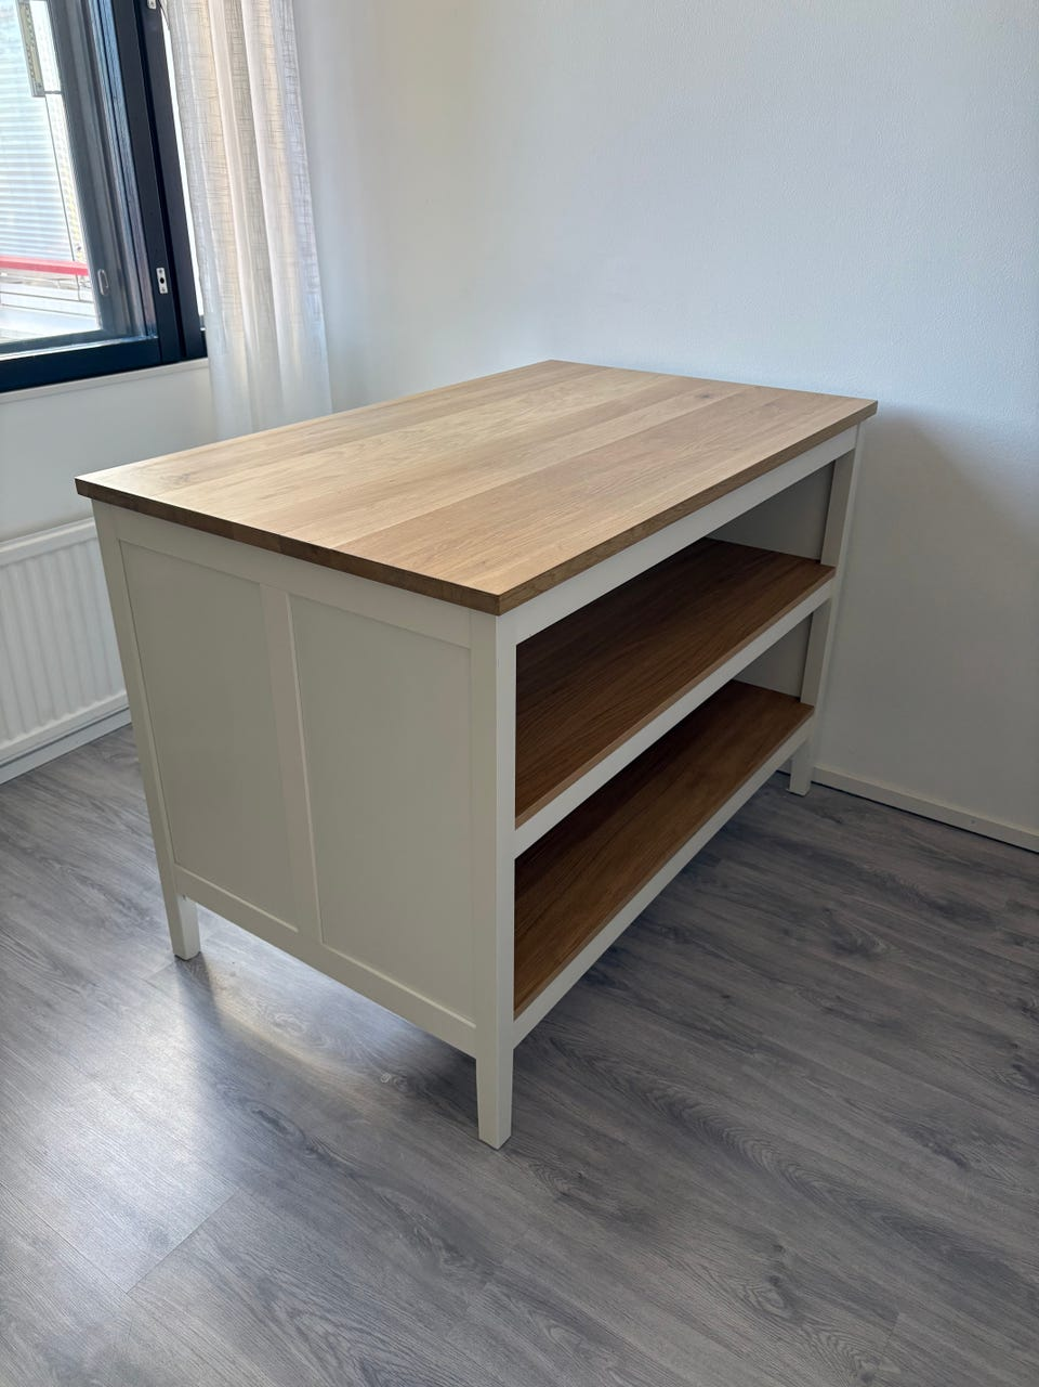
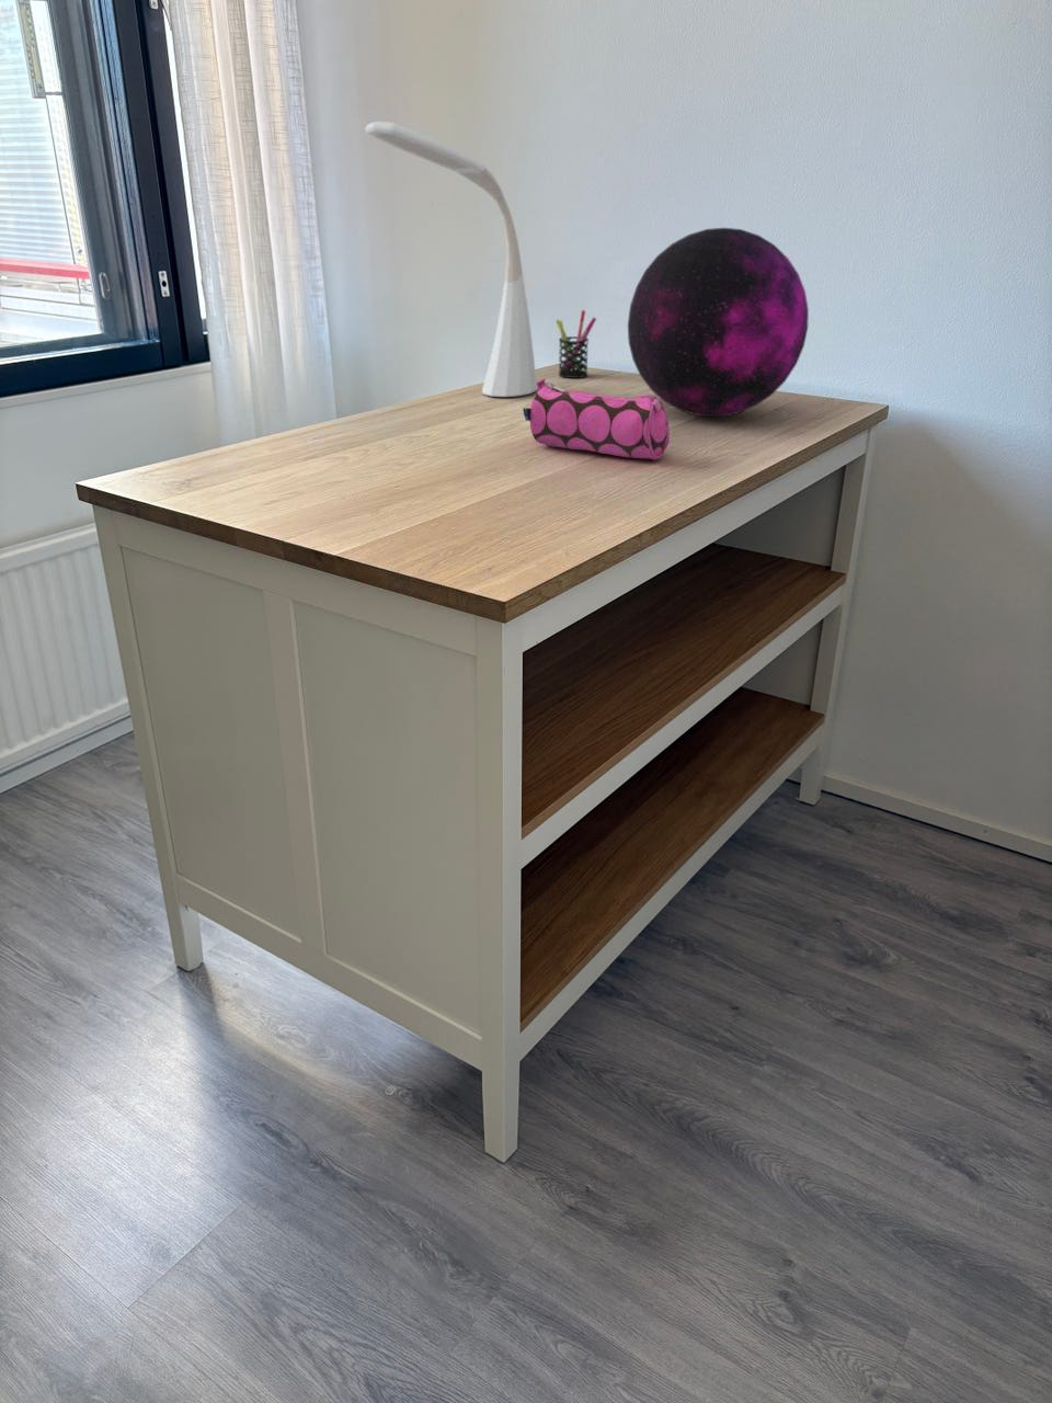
+ pen holder (572, 344)
+ desk lamp (505, 271)
+ pencil case (598, 419)
+ decorative orb (717, 325)
